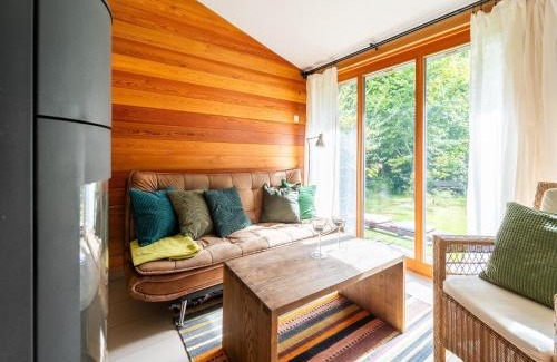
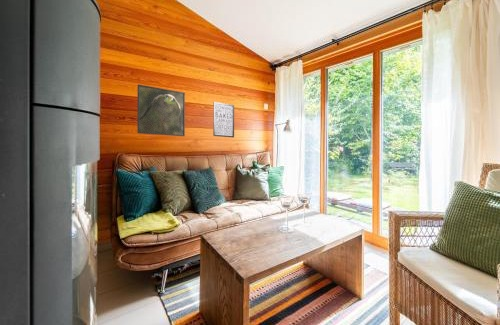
+ wall art (224, 120)
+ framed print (162, 111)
